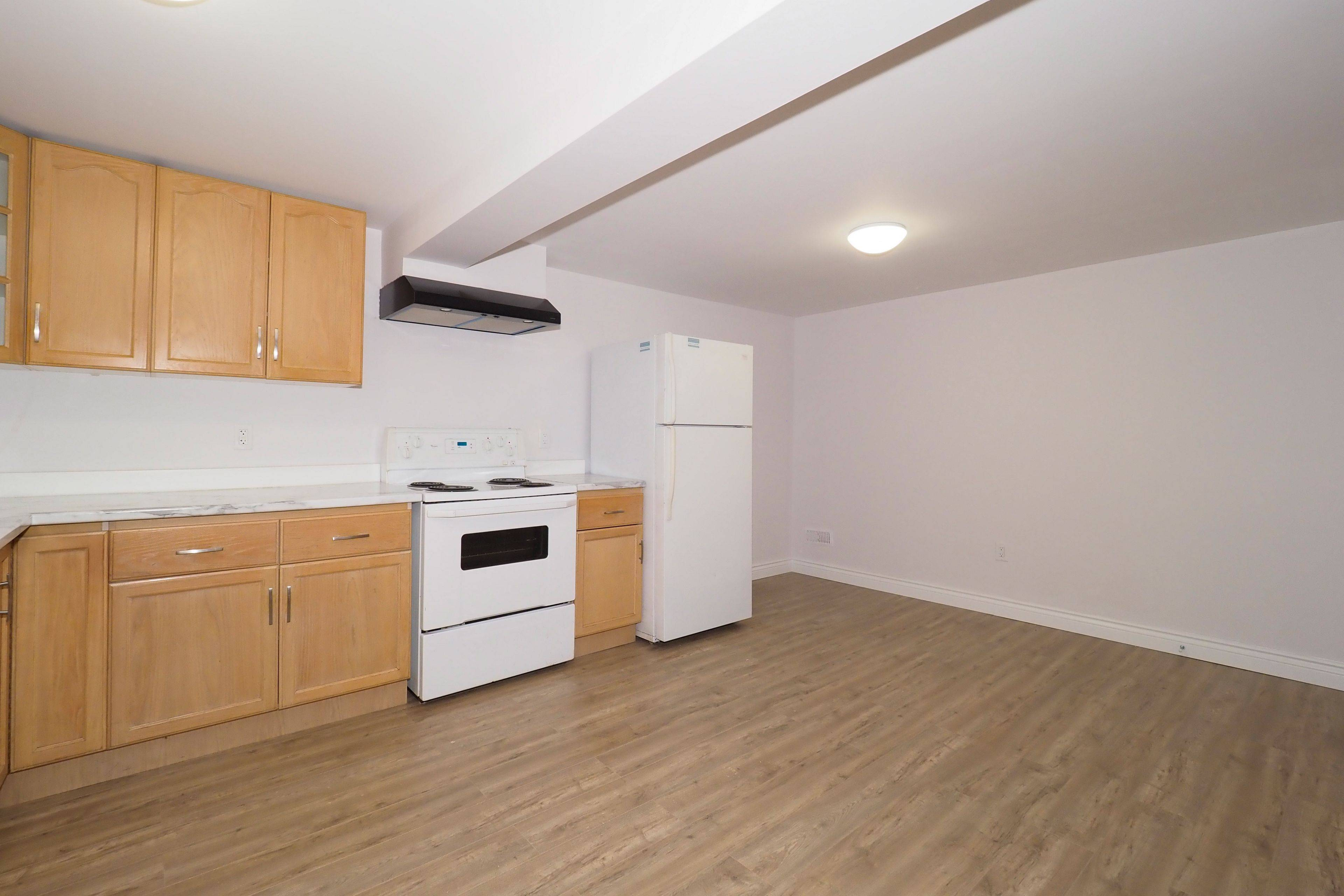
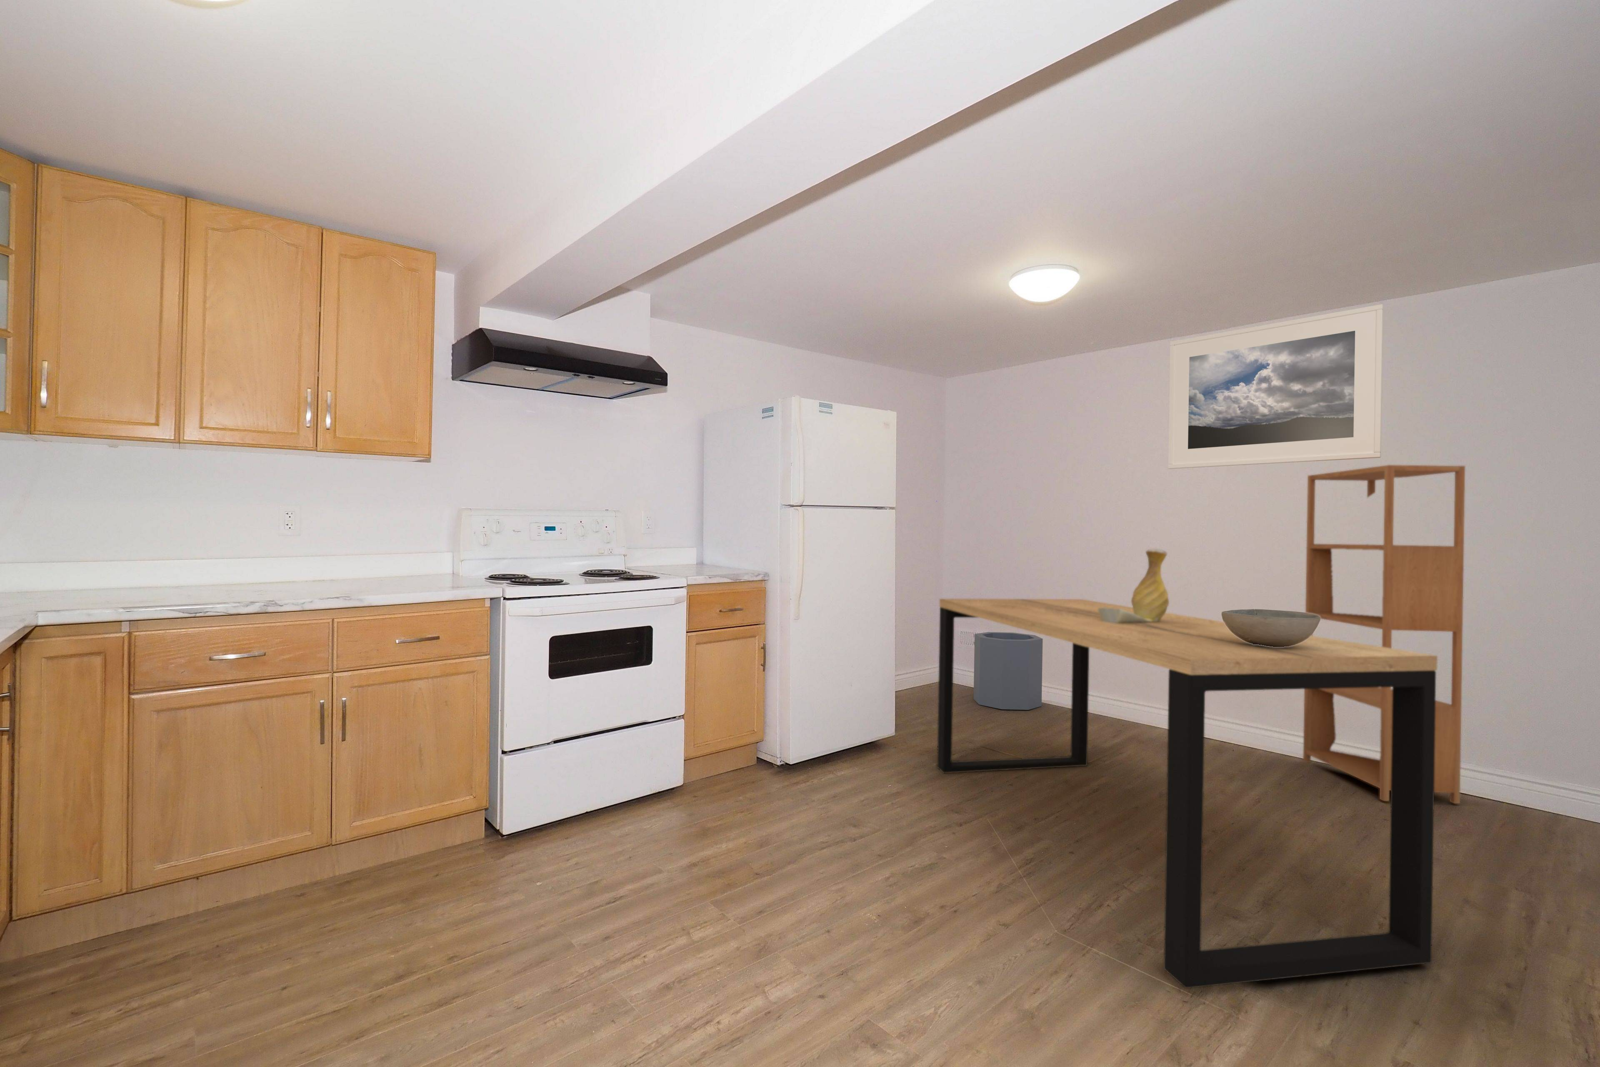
+ trash can (1007, 669)
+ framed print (1265, 394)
+ bowl (1269, 629)
+ dining table (1087, 729)
+ bookshelf (1377, 625)
+ vase (1138, 585)
